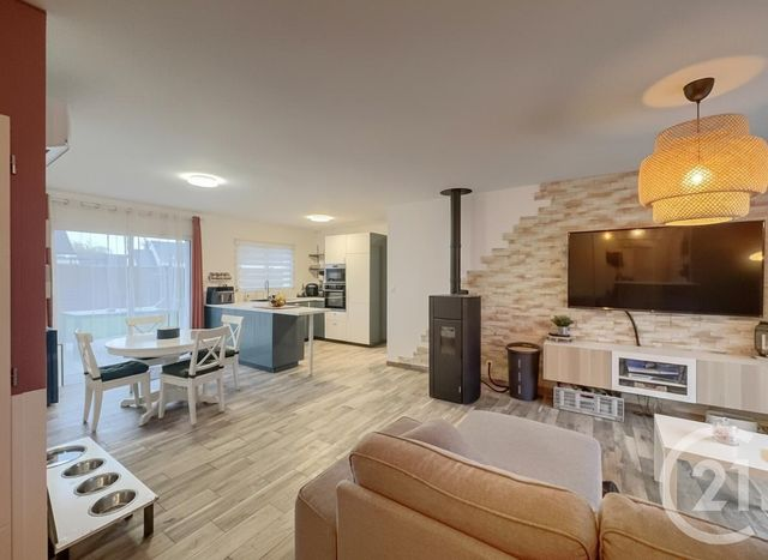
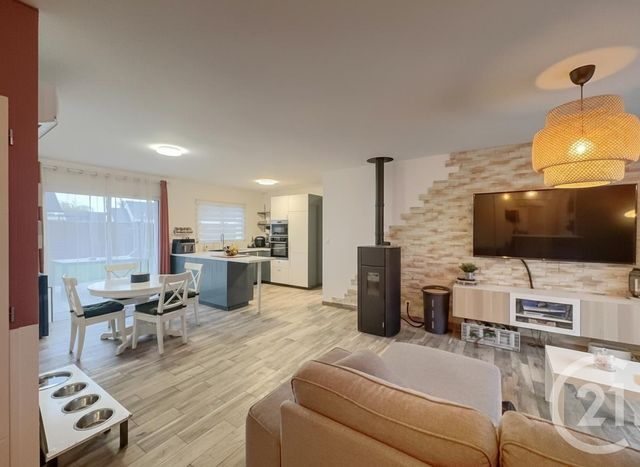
+ potted plant (482, 337)
